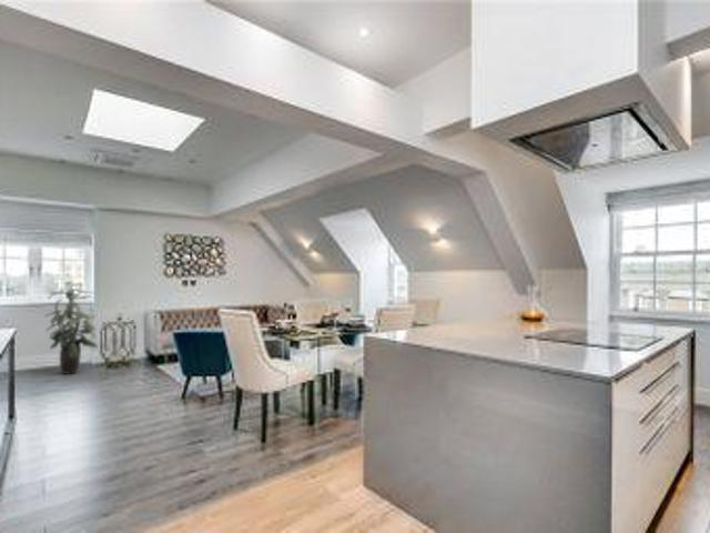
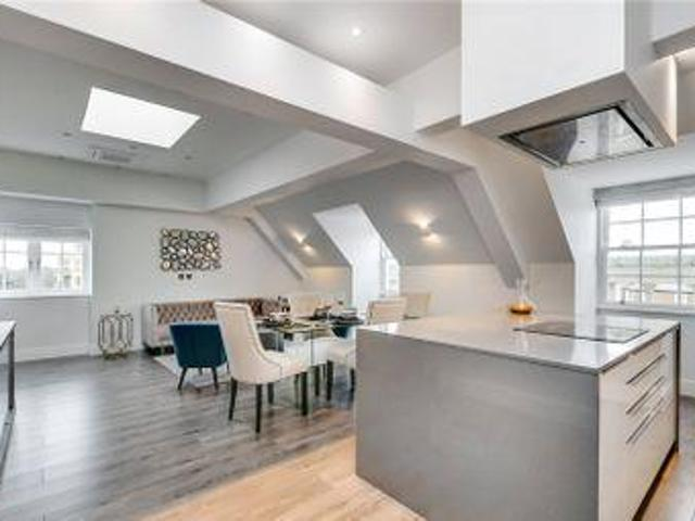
- indoor plant (72, 328)
